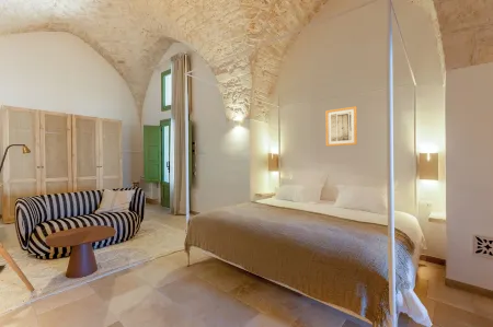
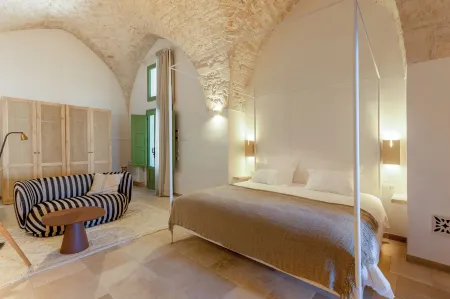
- wall art (341, 127)
